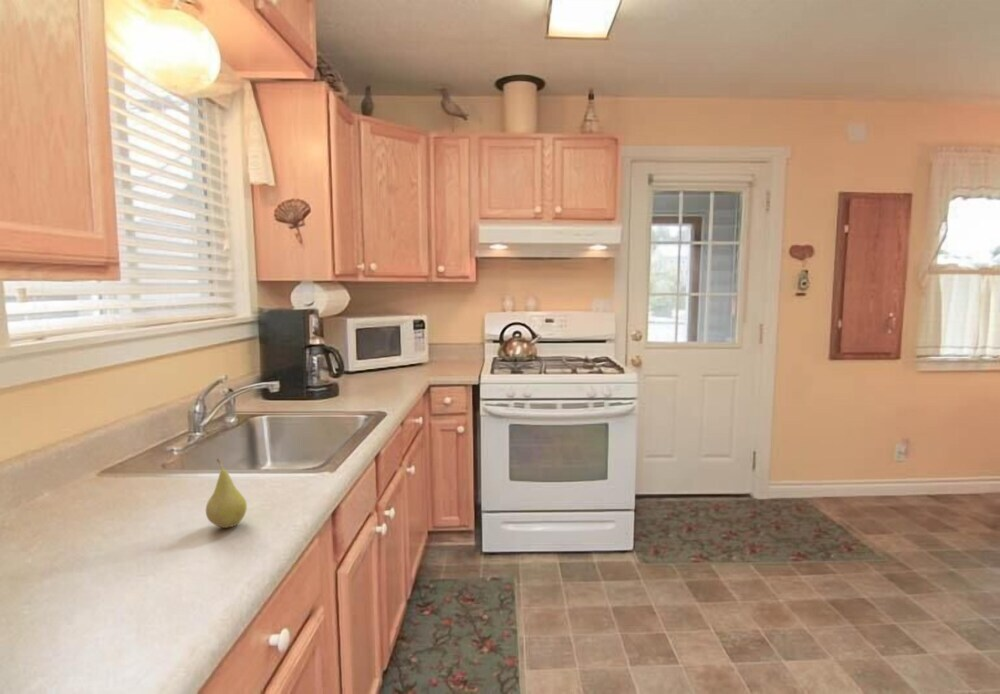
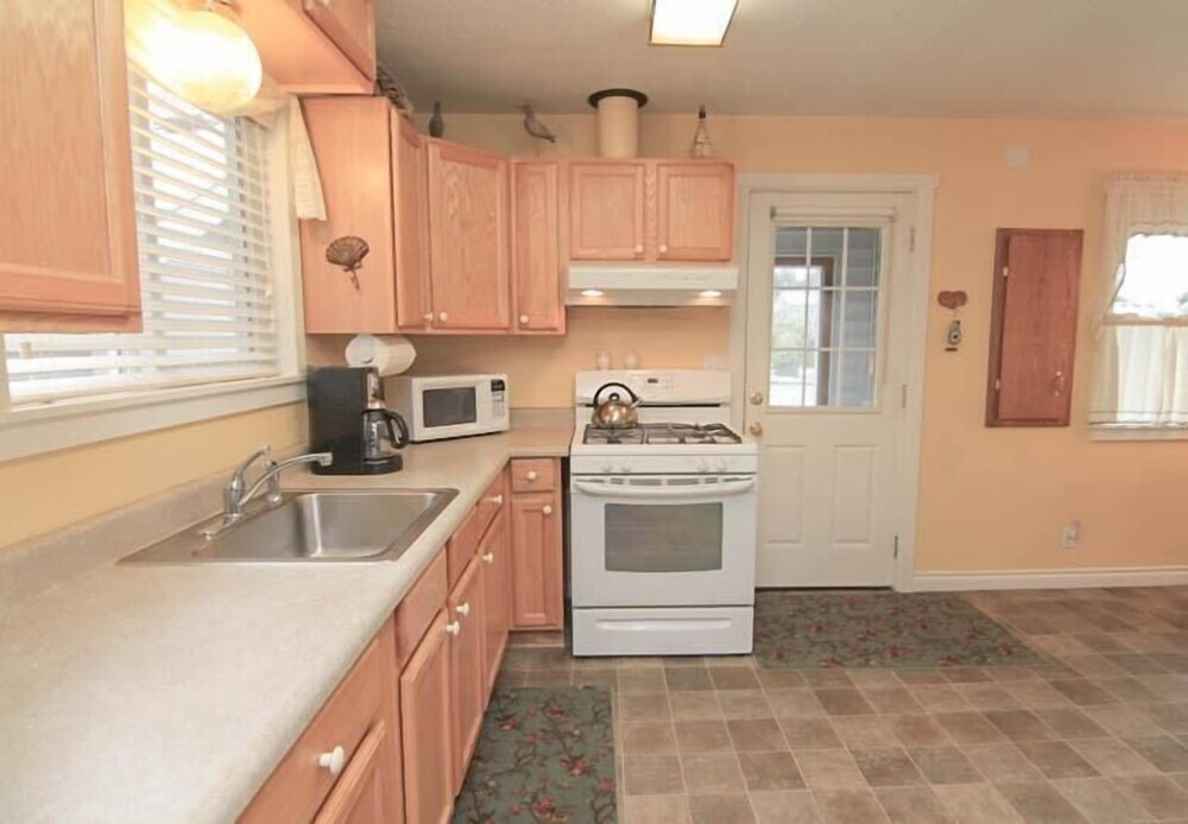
- fruit (225, 493)
